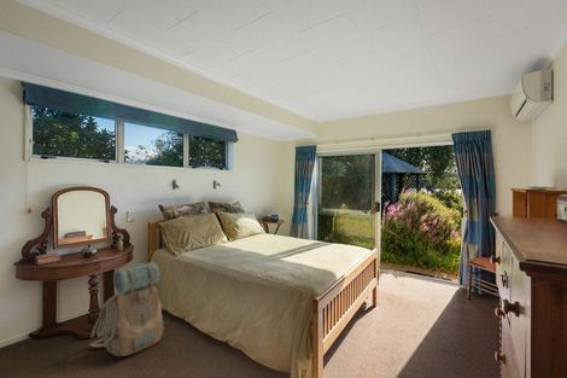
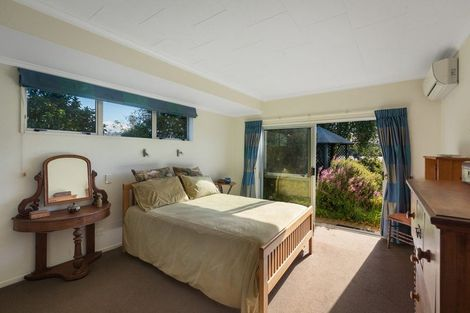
- backpack (133, 302)
